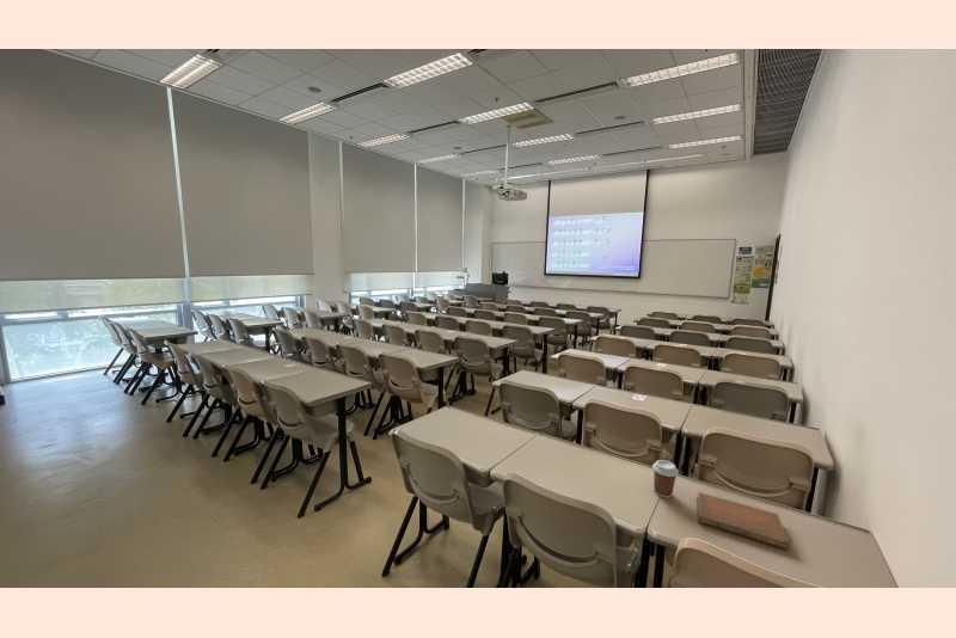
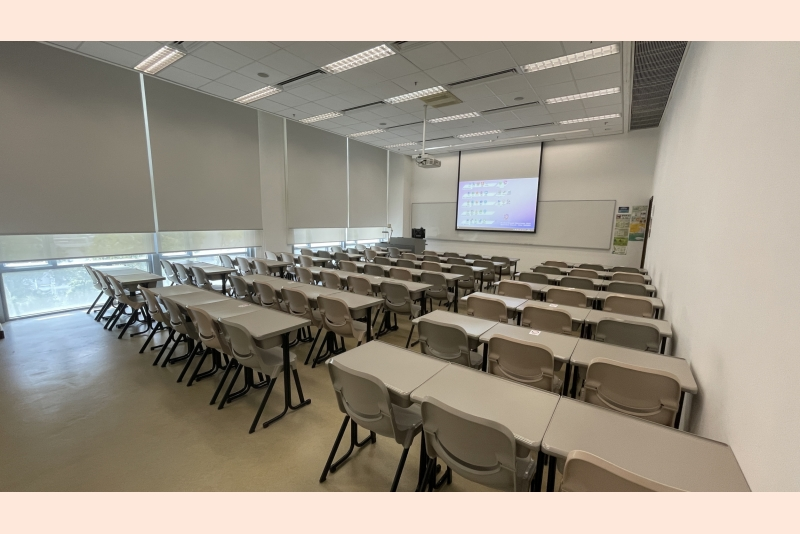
- coffee cup (663, 478)
- notebook (737, 517)
